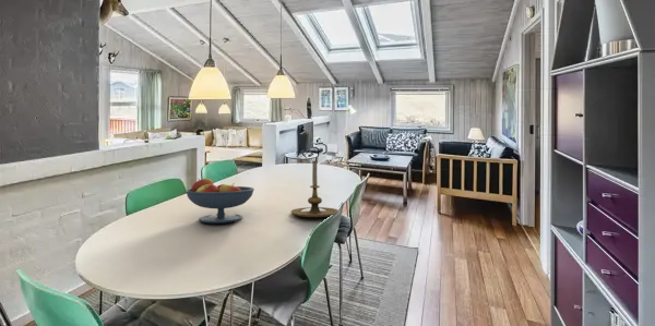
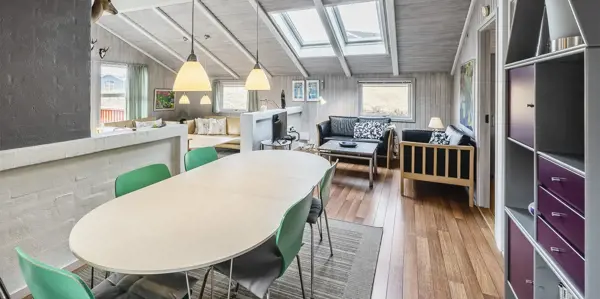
- fruit bowl (221, 198)
- candle holder (314, 186)
